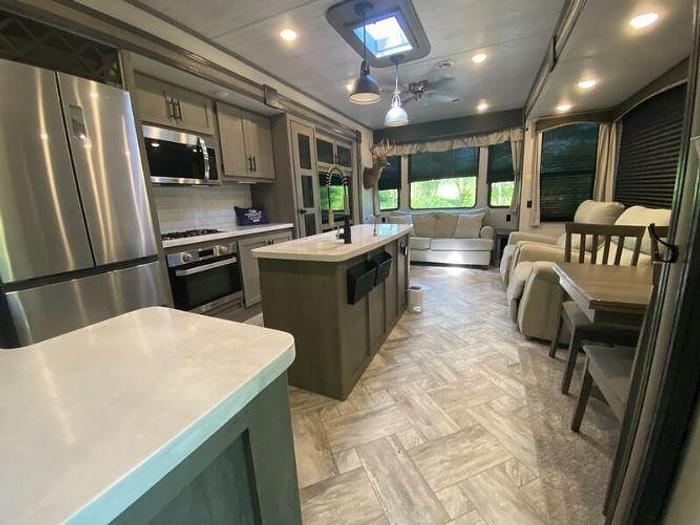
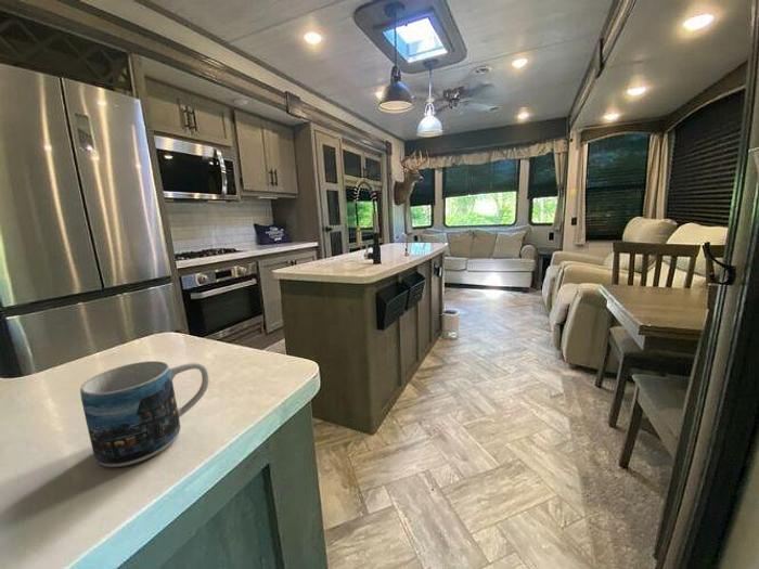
+ mug (154, 403)
